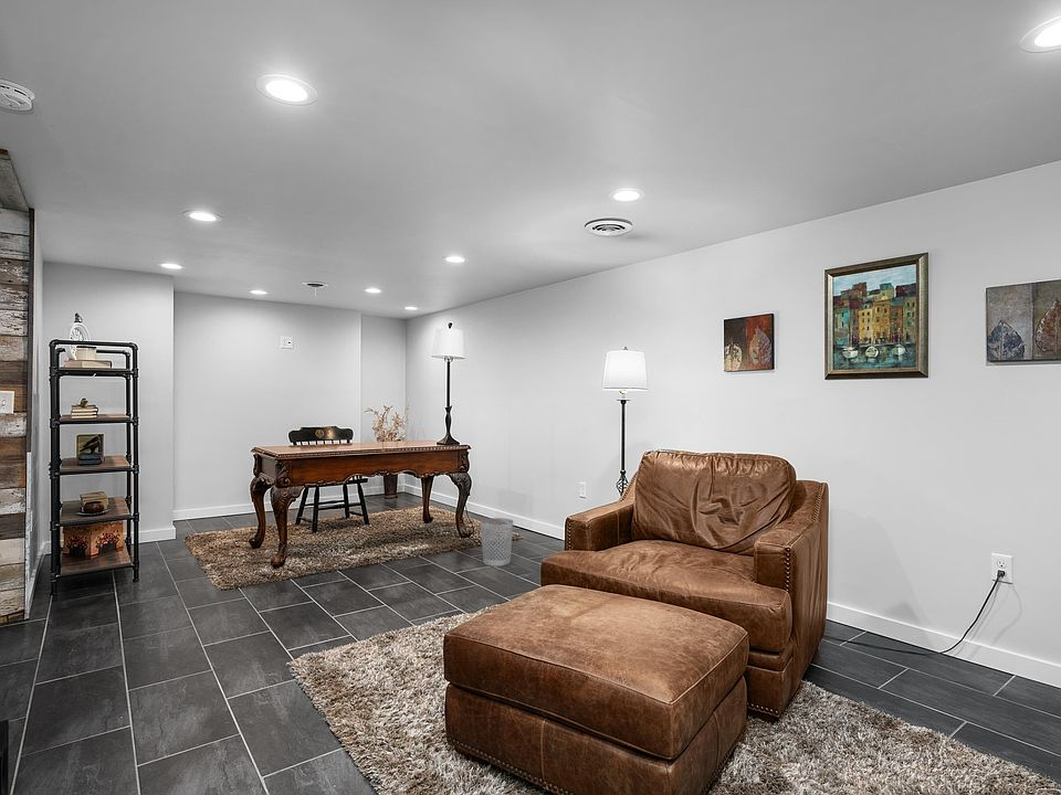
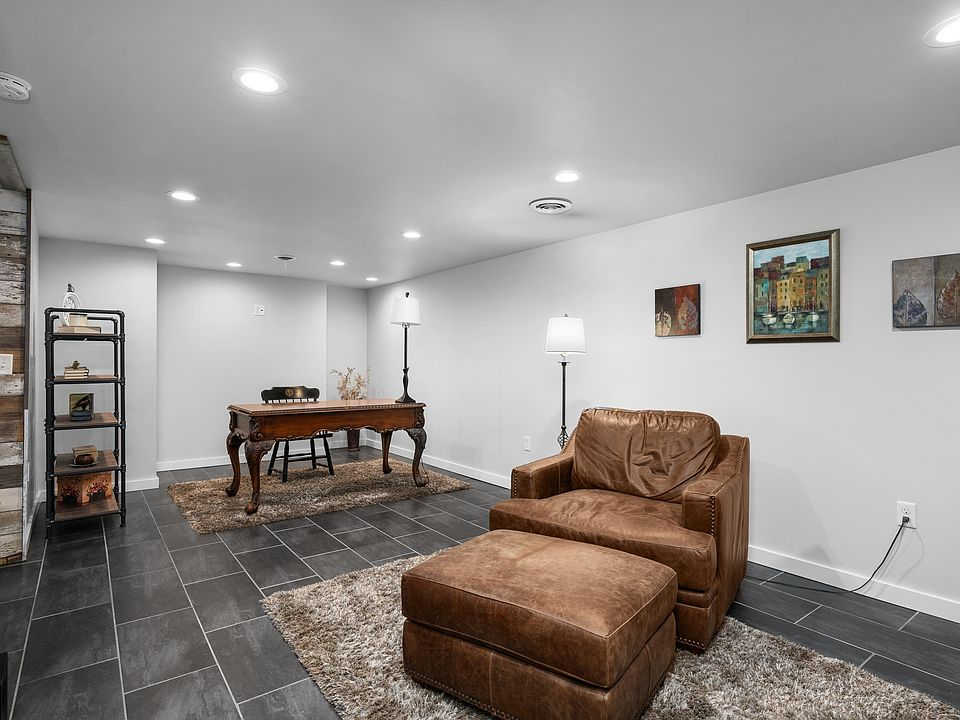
- wastebasket (496, 542)
